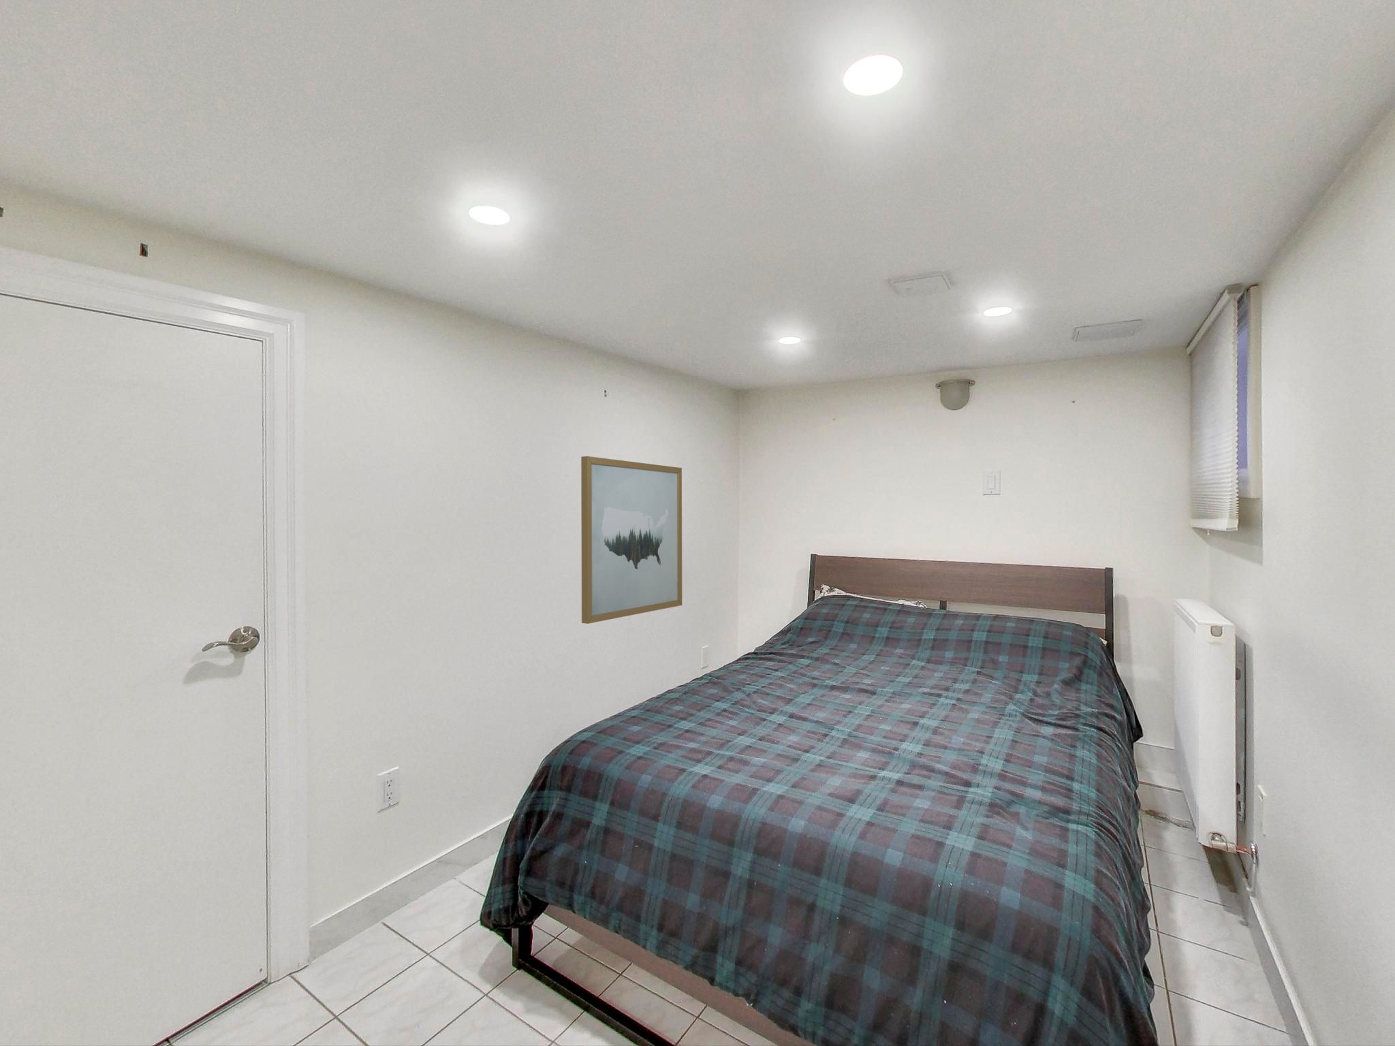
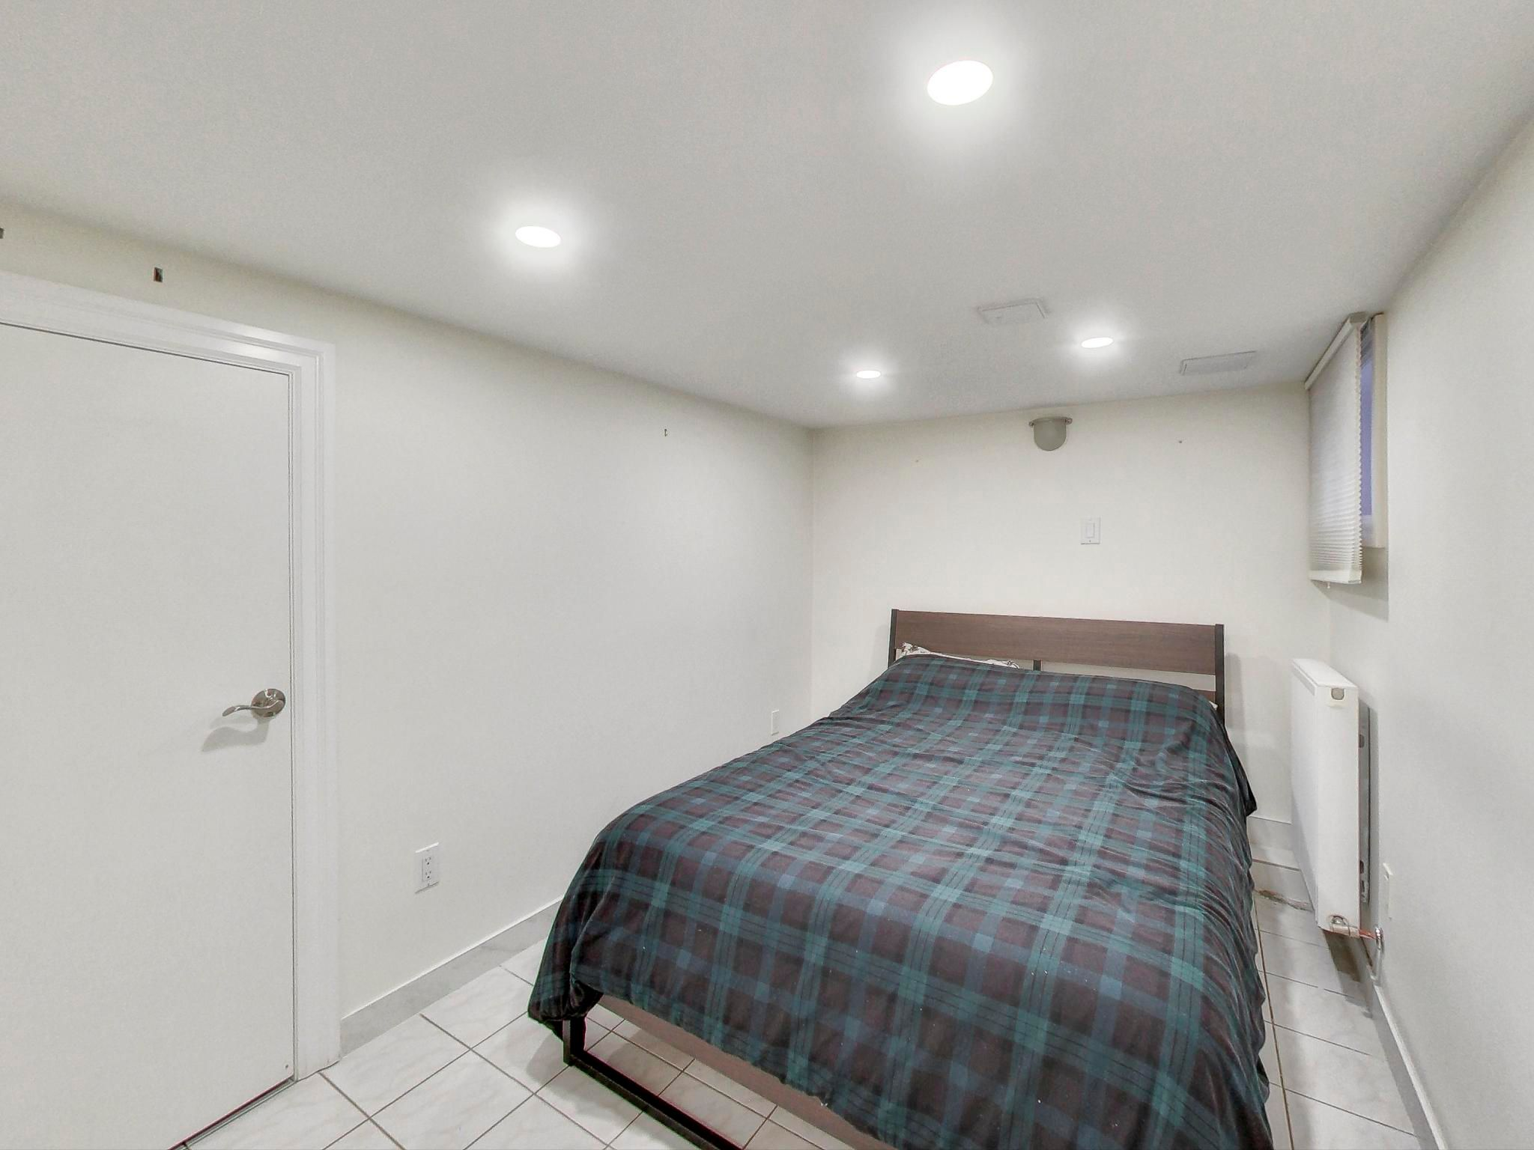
- wall art (636, 538)
